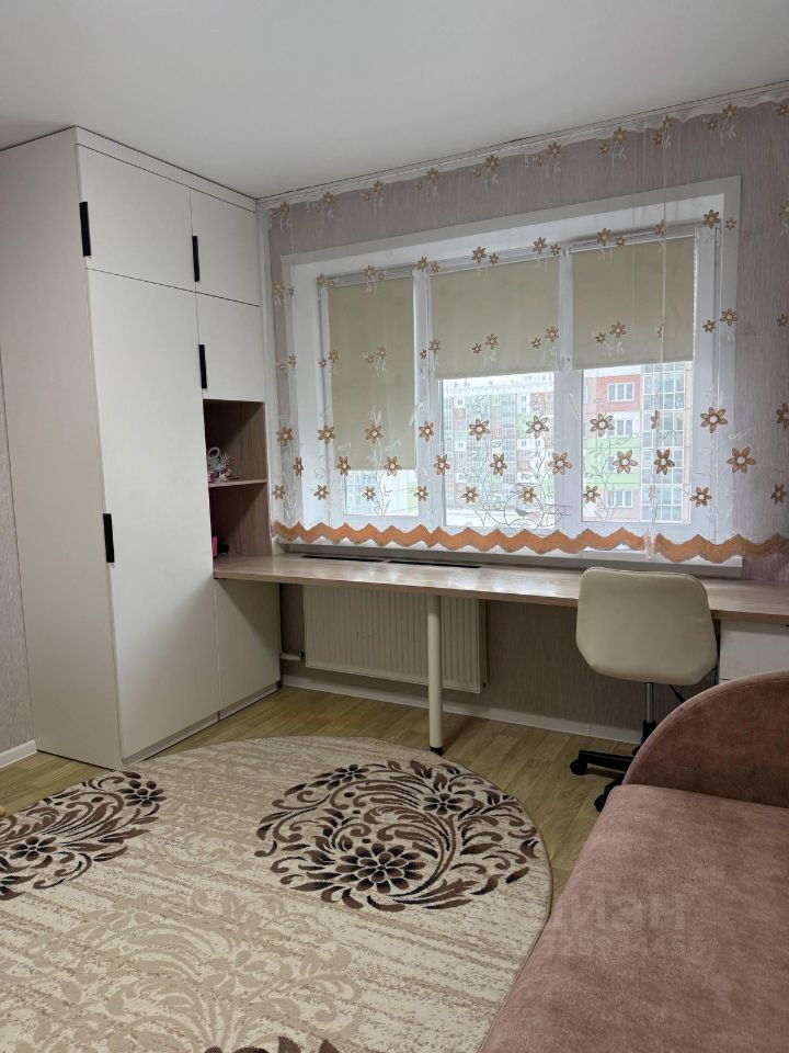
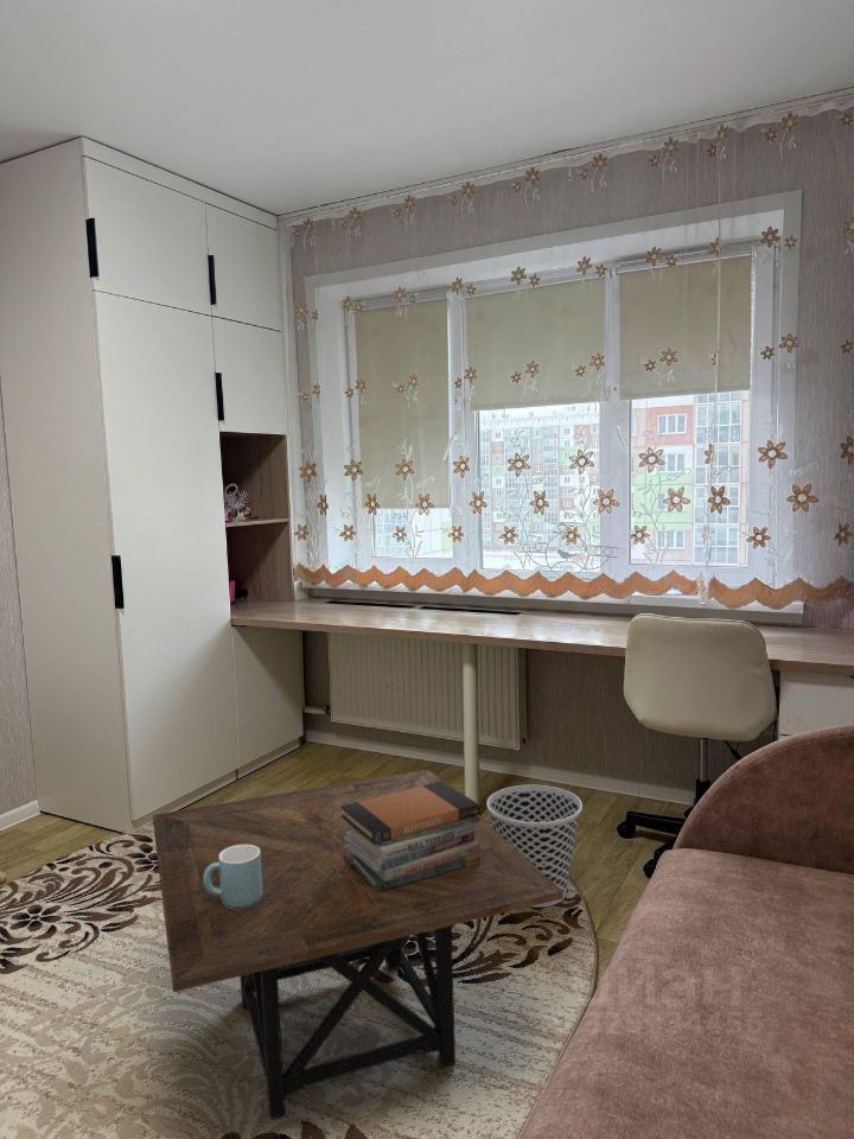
+ wastebasket (534, 847)
+ book stack (410, 833)
+ mug (232, 876)
+ side table (337, 940)
